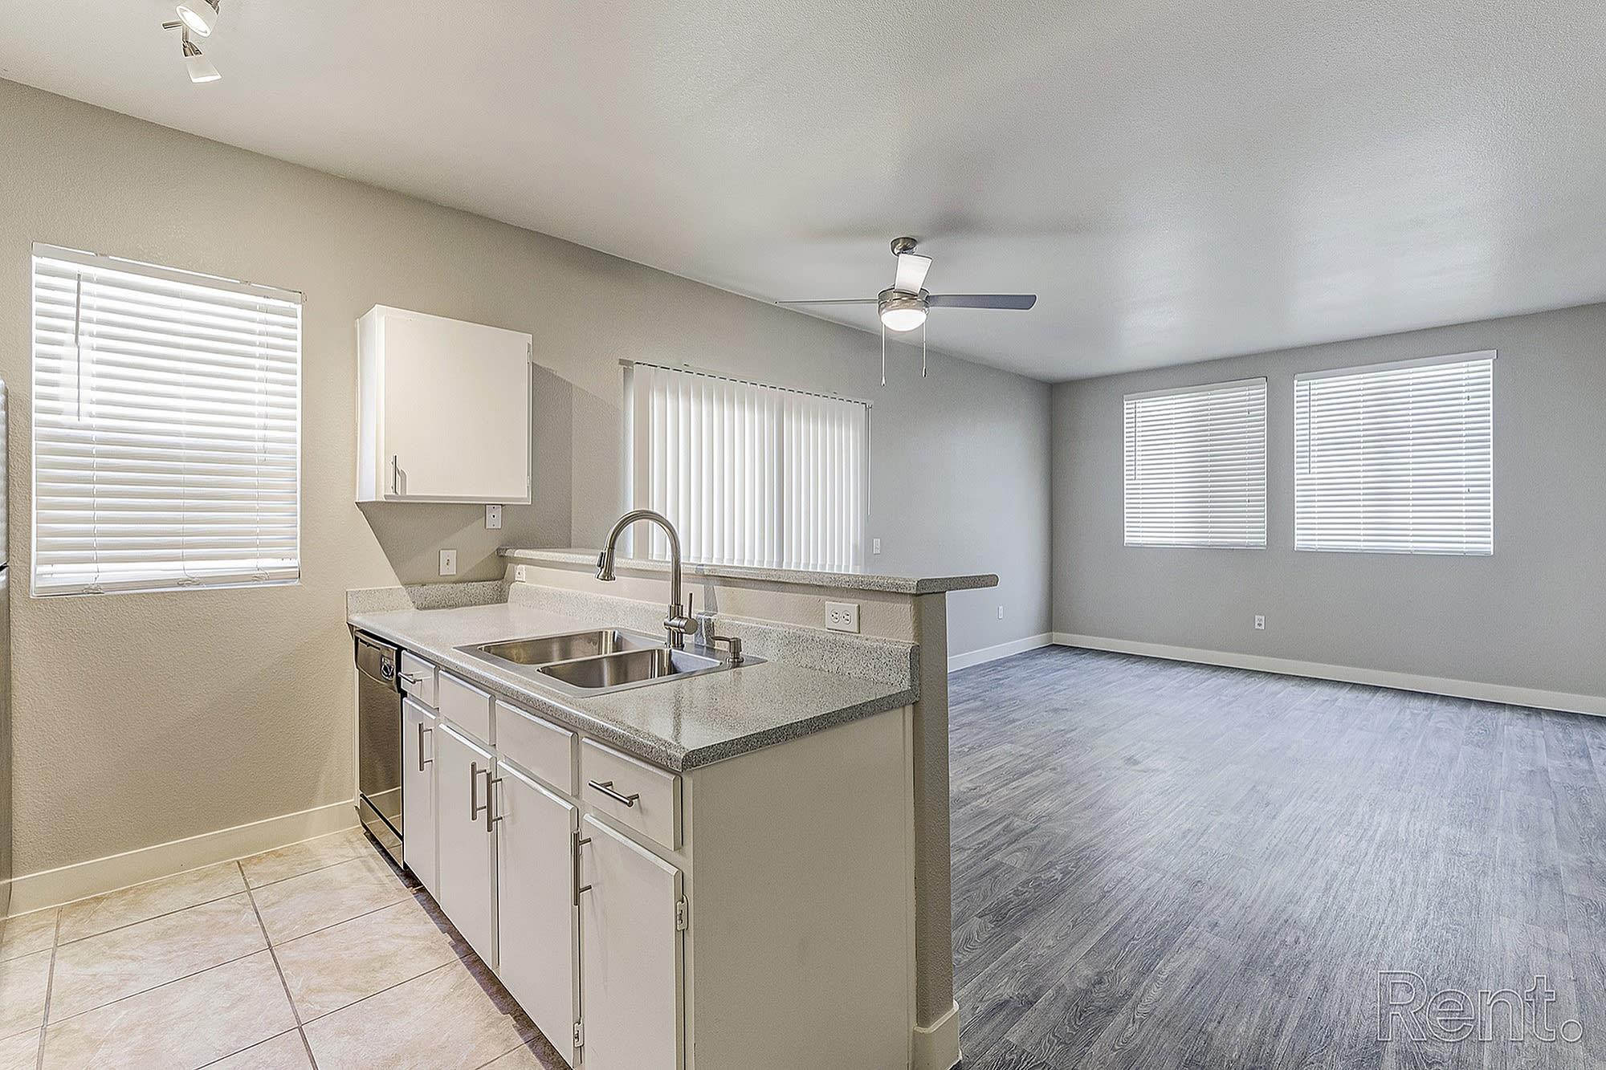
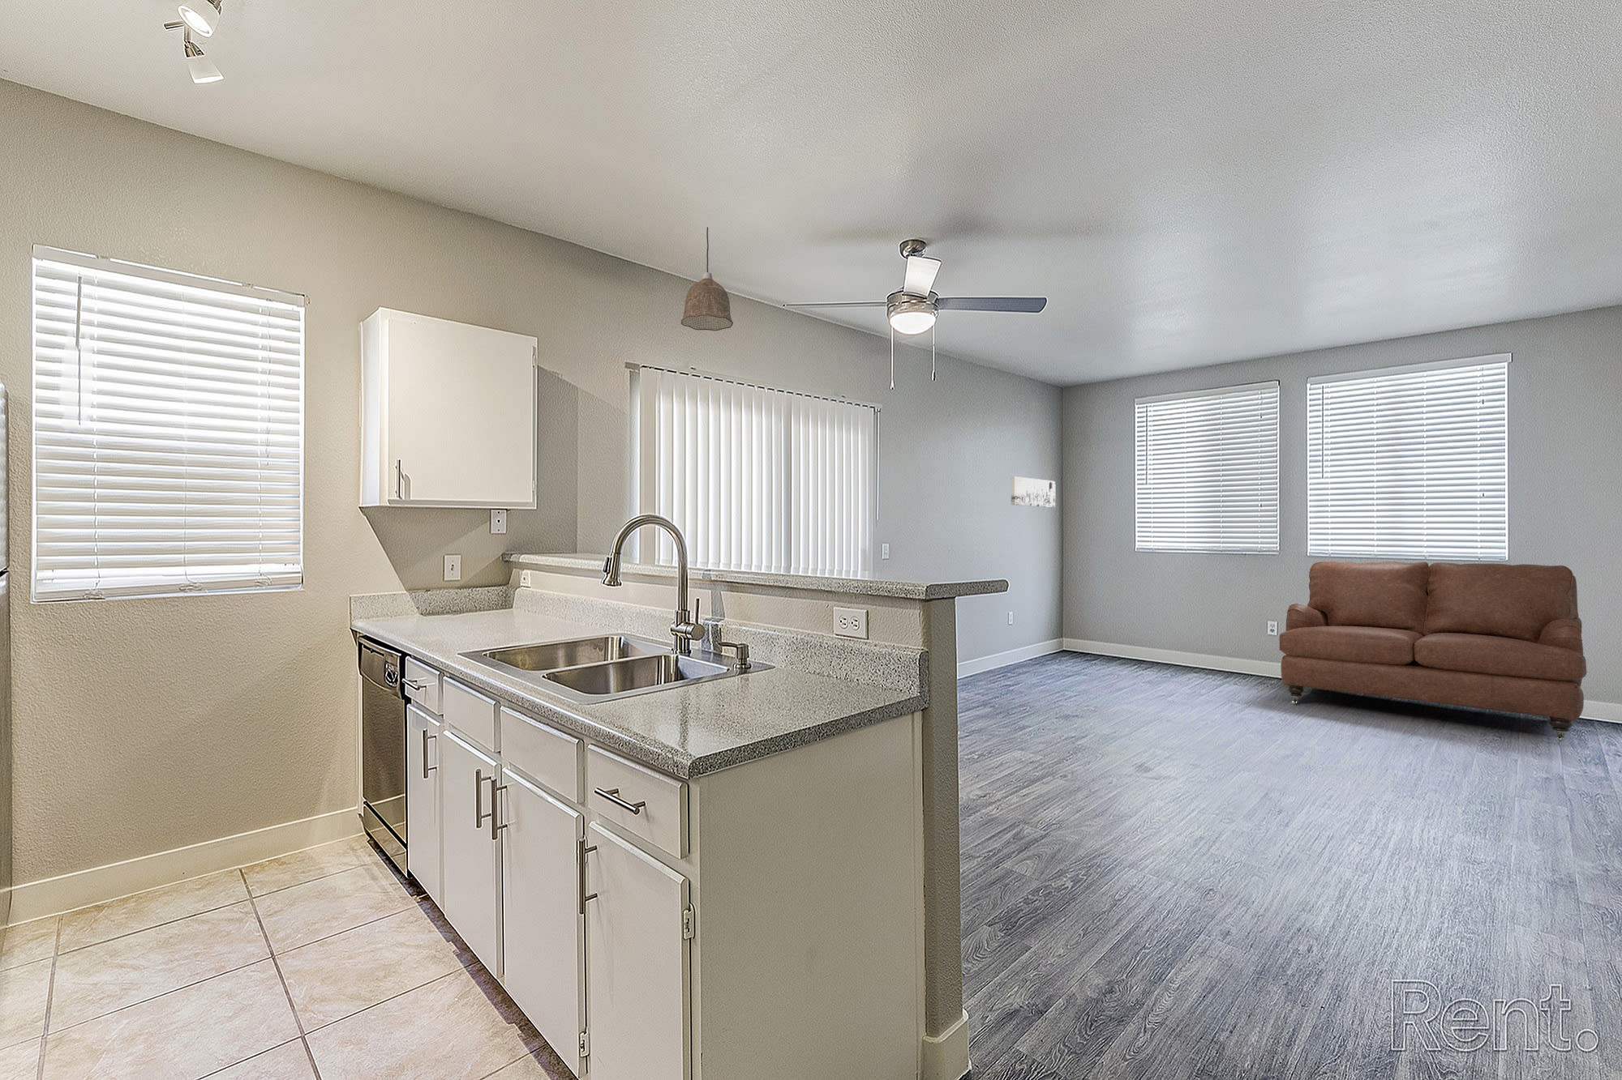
+ pendant lamp (707, 276)
+ wall art (1033, 493)
+ sofa (1425, 636)
